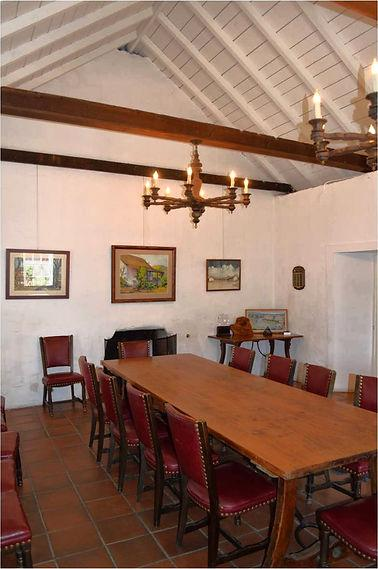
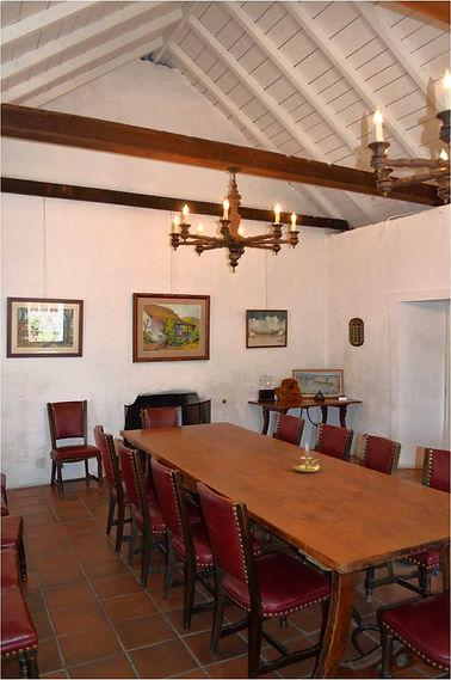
+ candle holder (308, 455)
